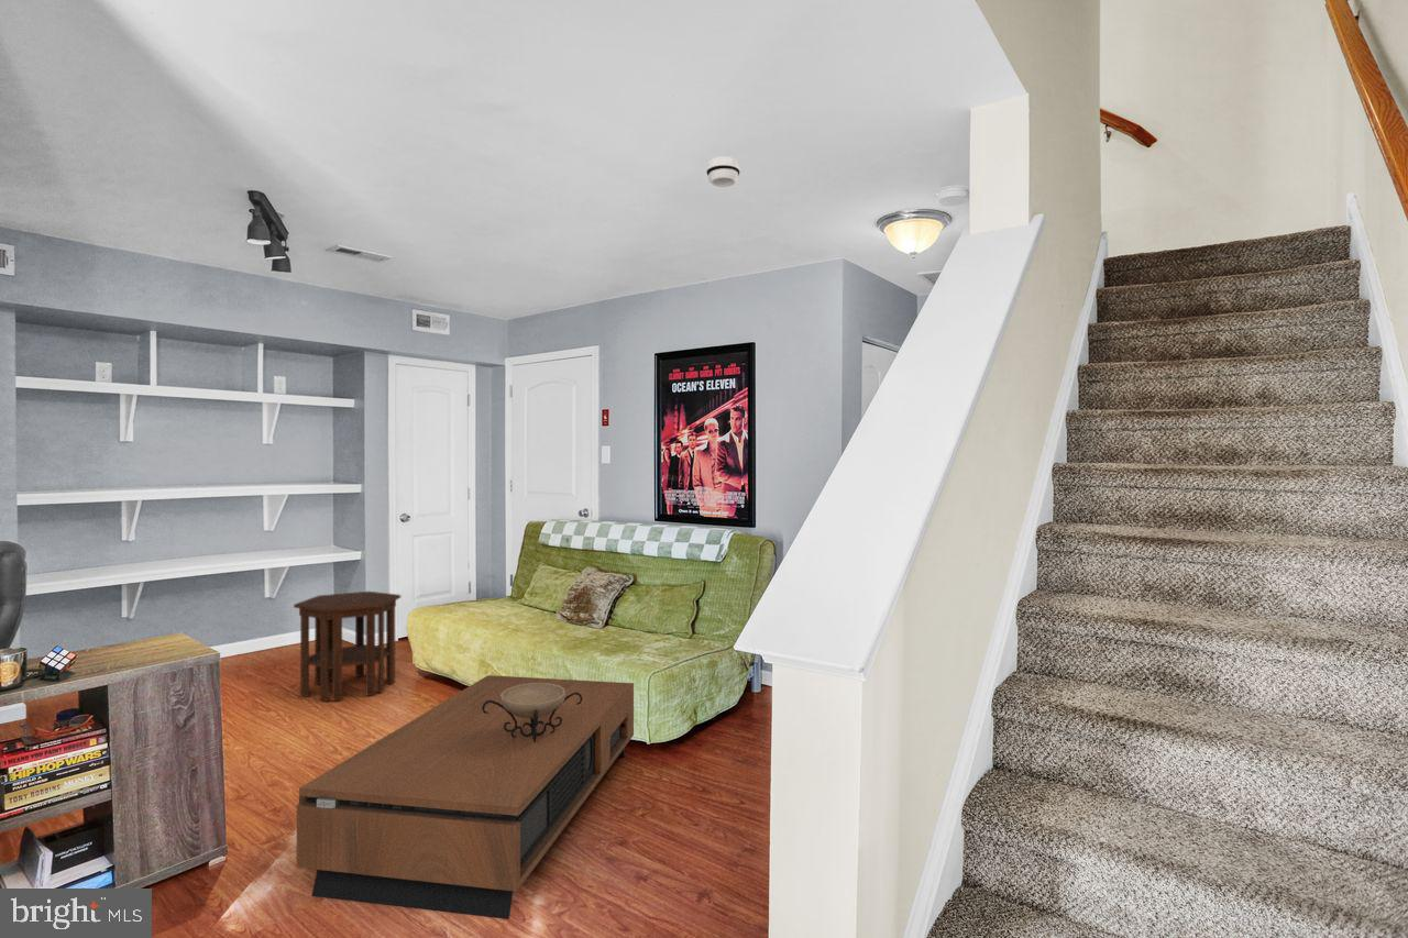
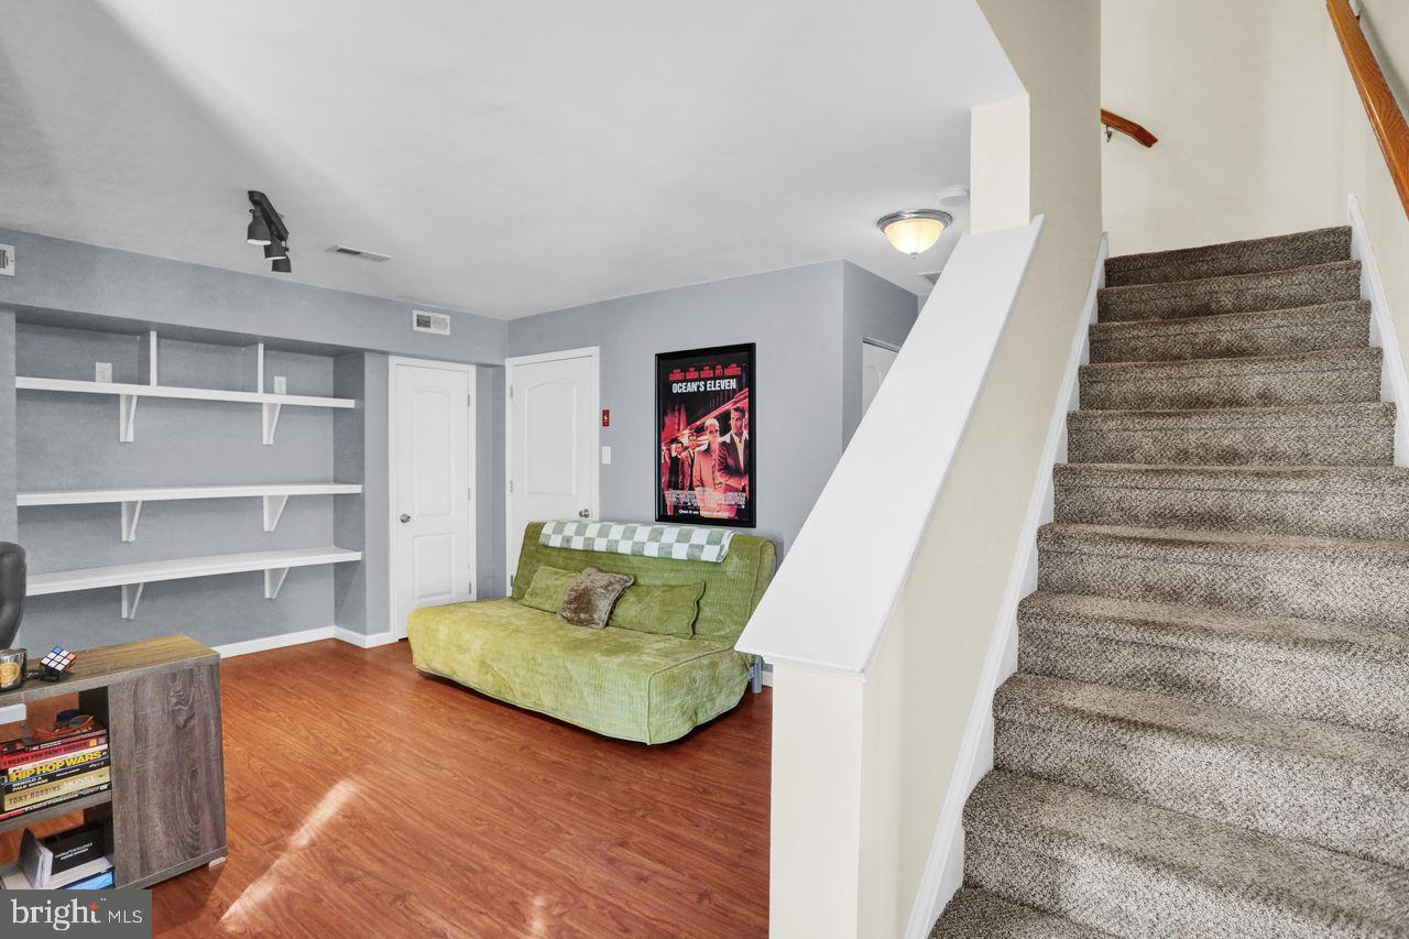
- coffee table (496, 769)
- side table (349, 647)
- smoke detector (723, 172)
- decorative bowl (532, 714)
